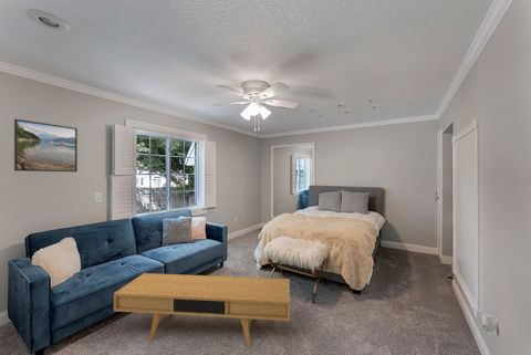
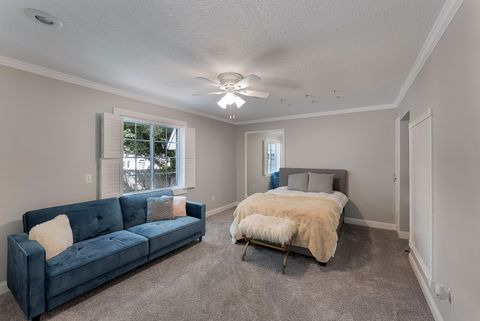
- tv console (207, 306)
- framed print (48, 147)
